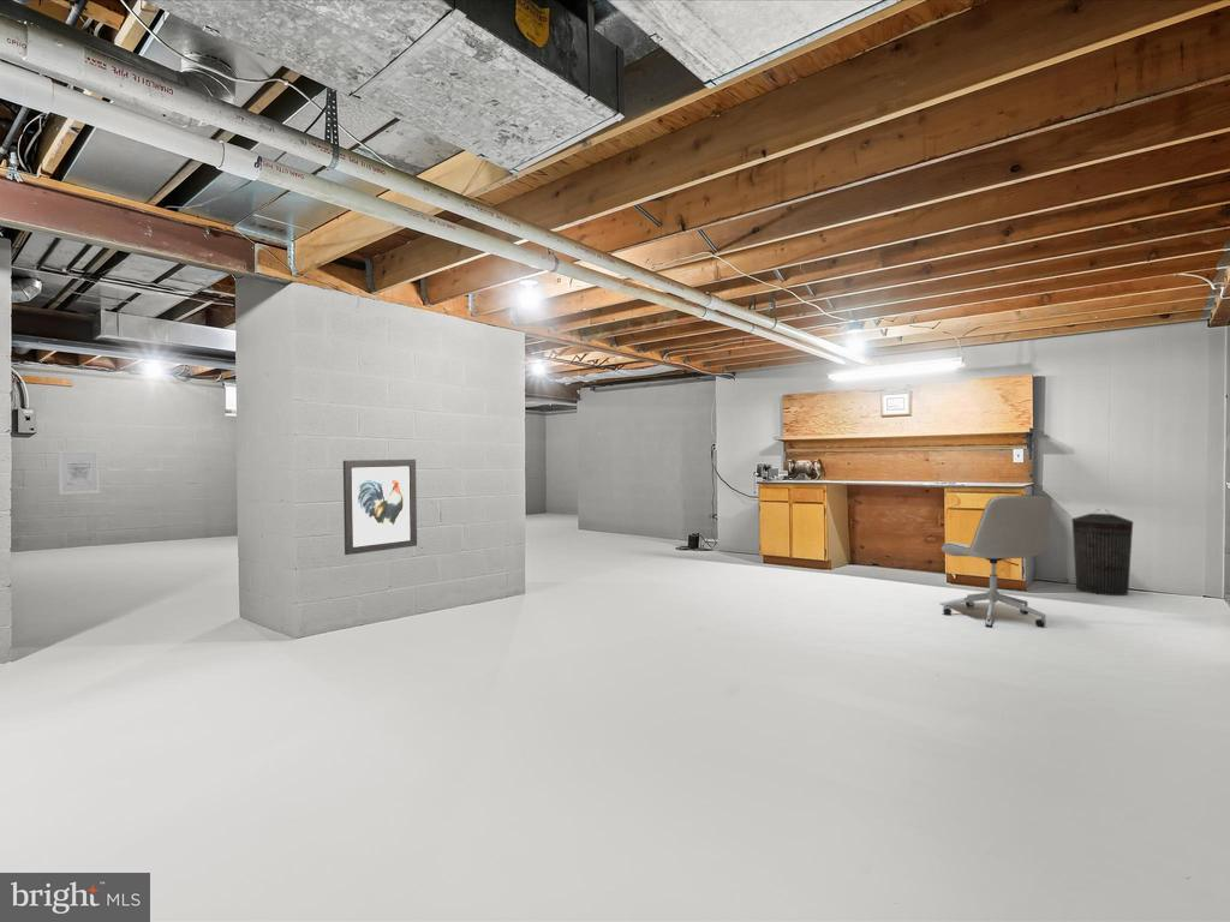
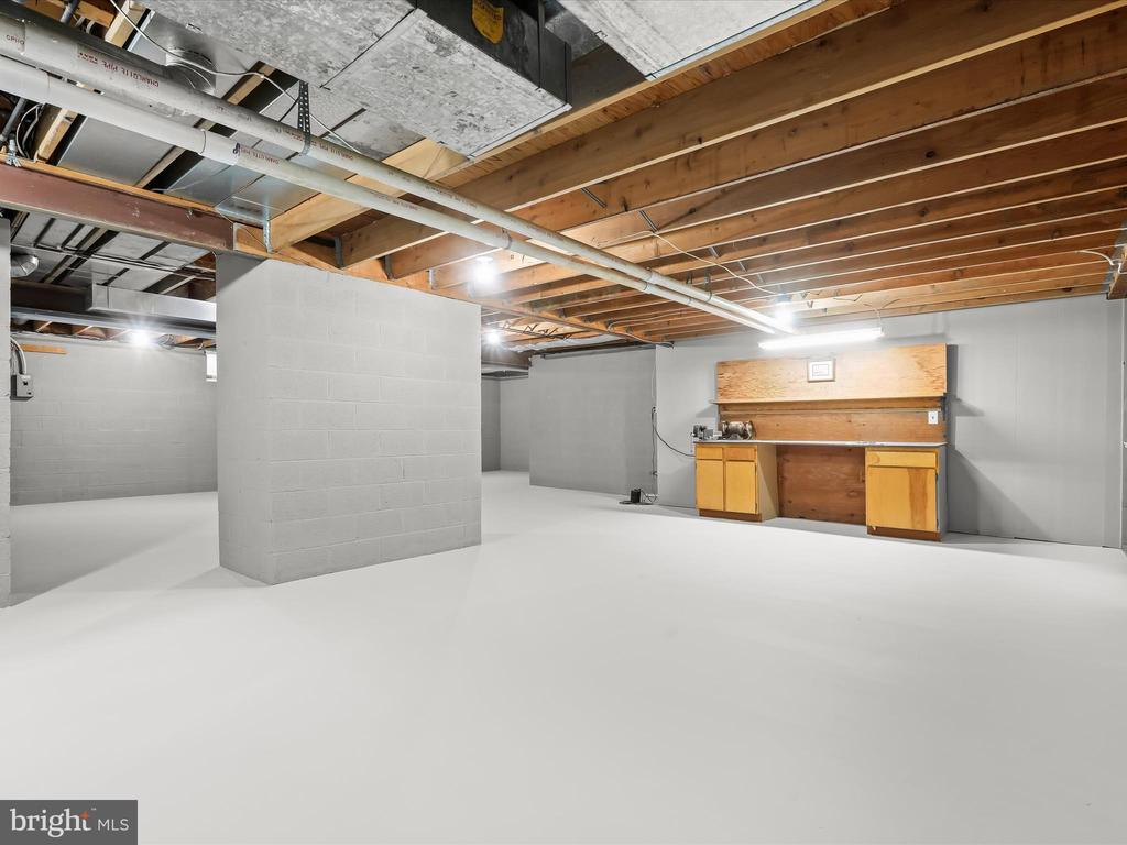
- office chair (993, 555)
- wall art (79, 472)
- wall art (381, 504)
- trash can (1101, 550)
